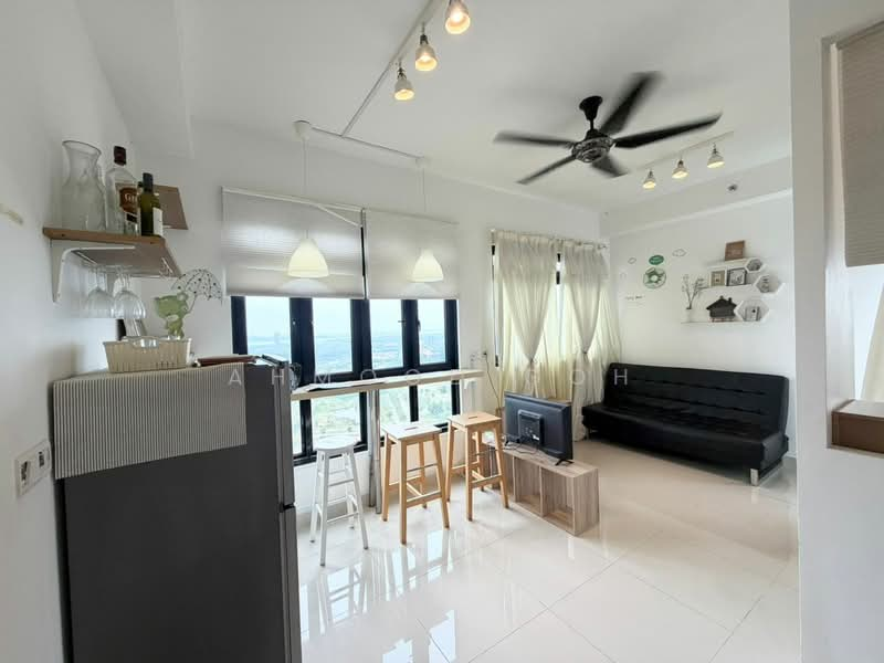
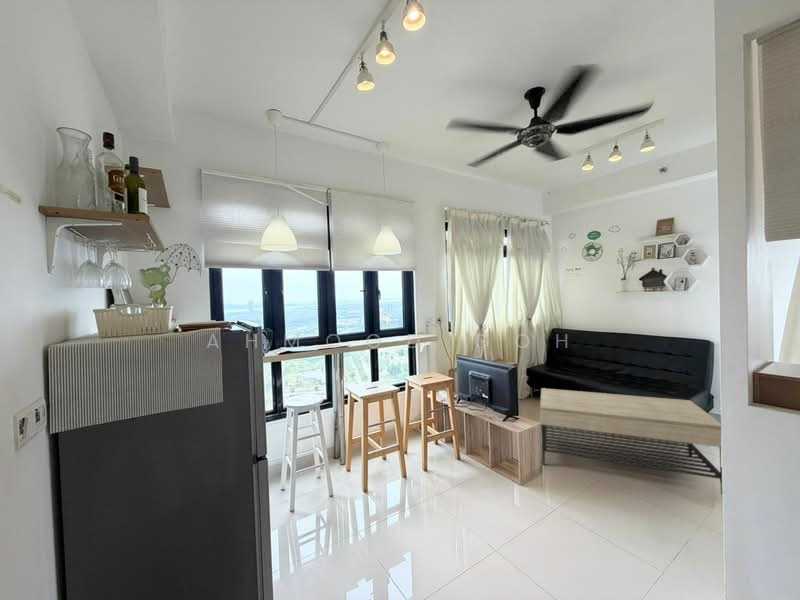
+ coffee table (616, 432)
